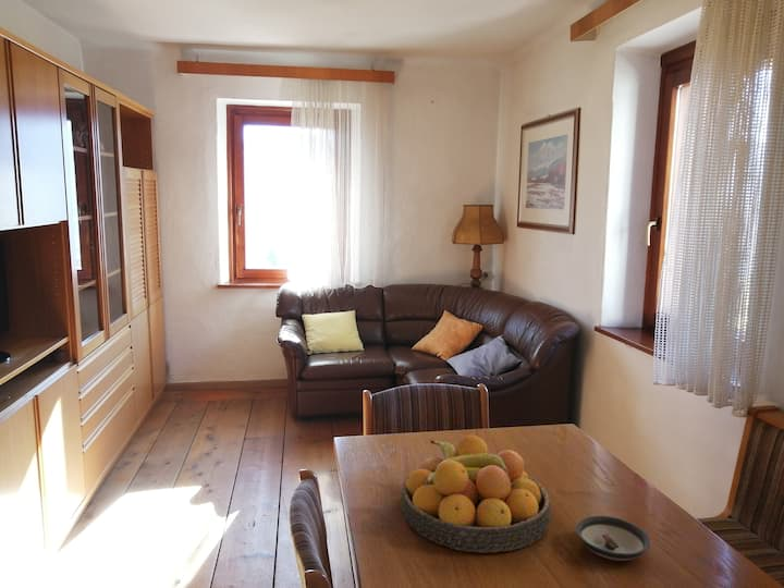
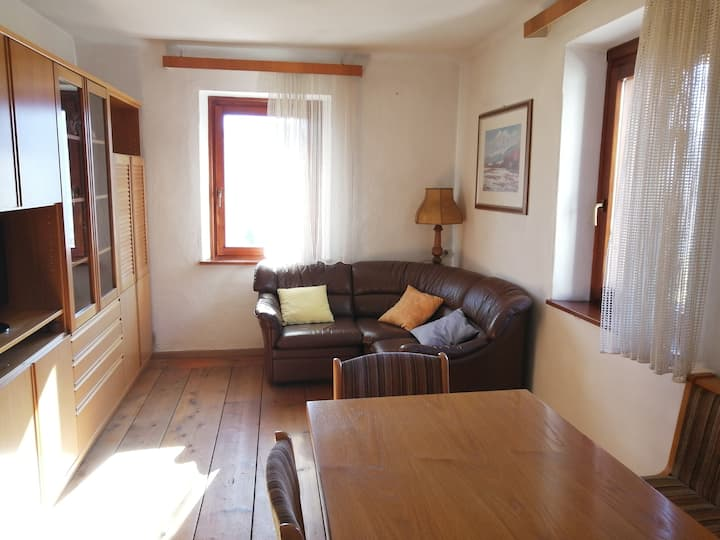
- saucer (612, 541)
- fruit bowl (475, 481)
